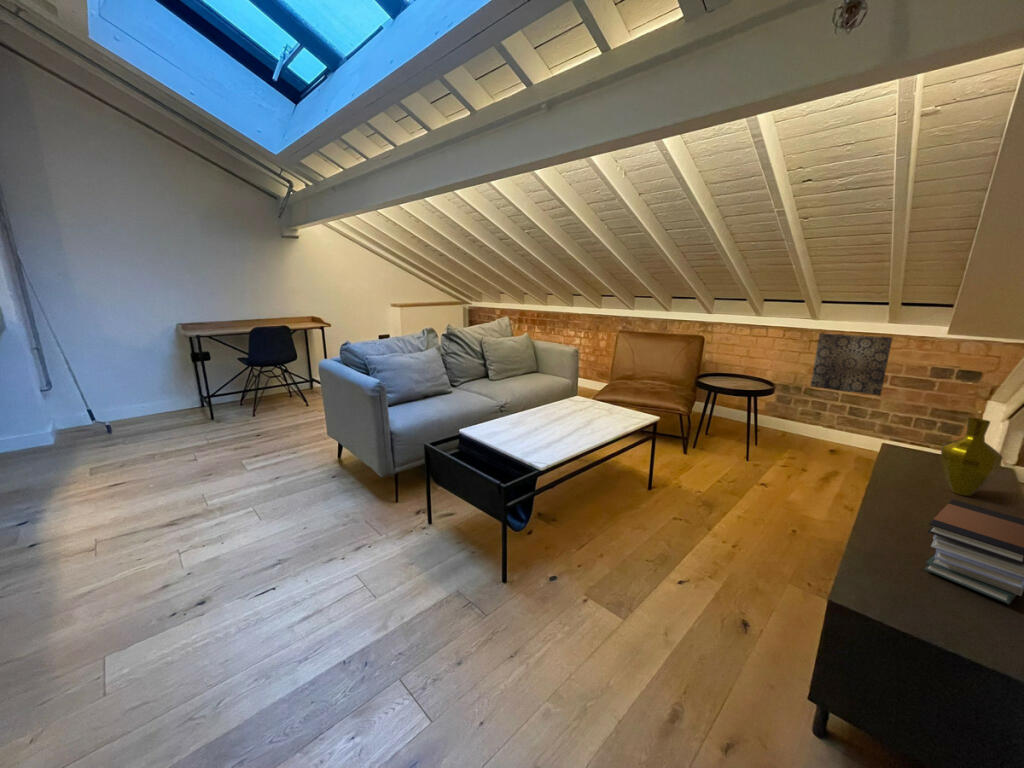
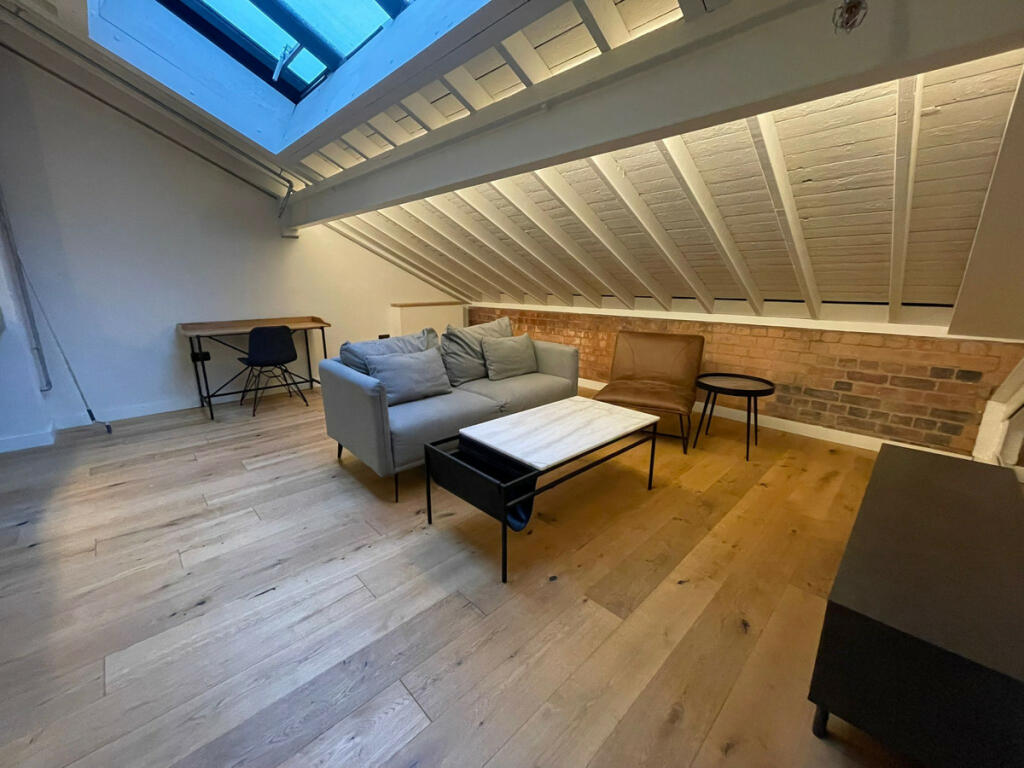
- vase (969, 456)
- wall art (849, 363)
- book stack (981, 548)
